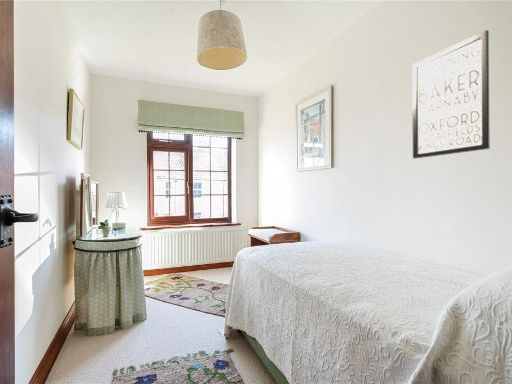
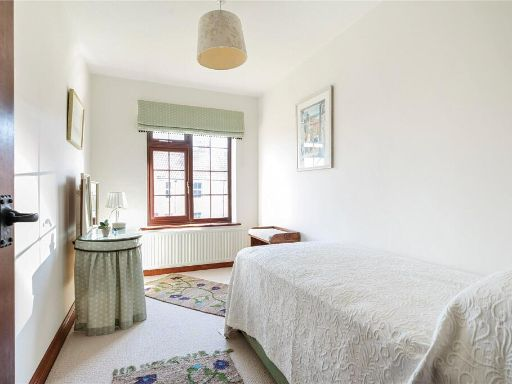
- wall art (446, 101)
